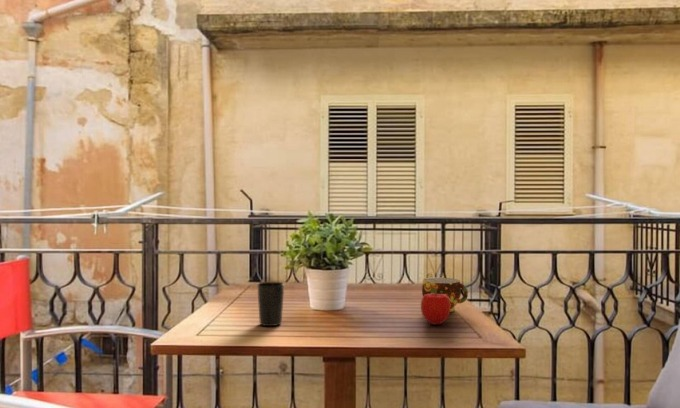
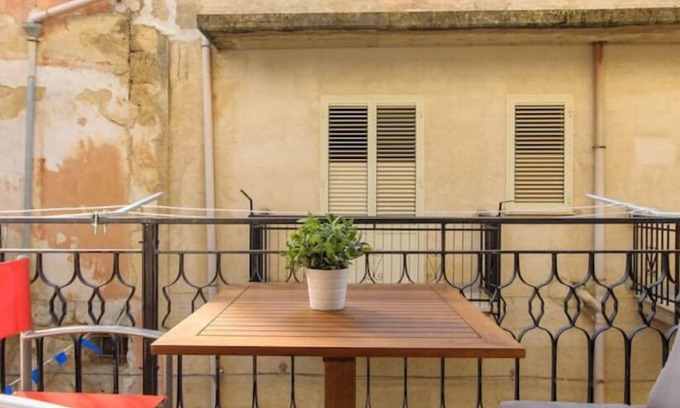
- fruit (435, 307)
- cup (270, 303)
- cup (444, 294)
